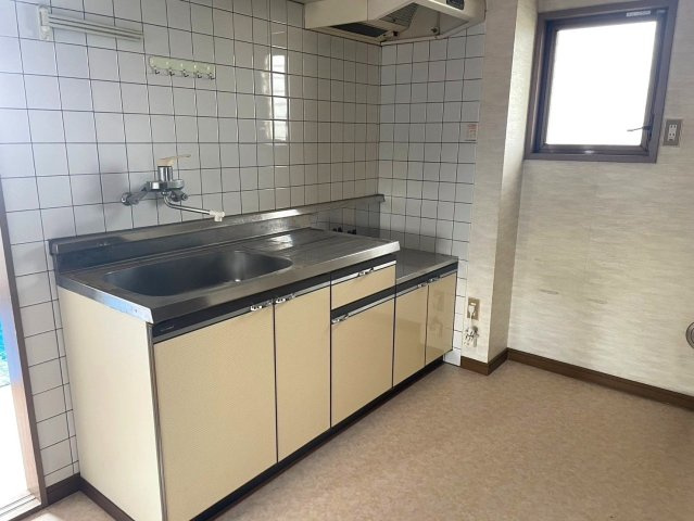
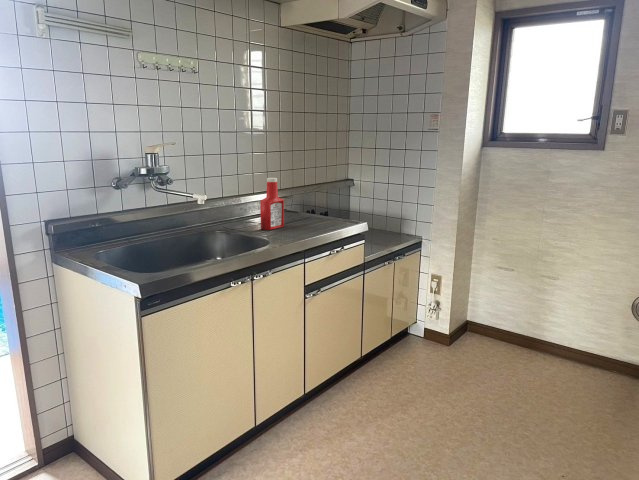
+ soap bottle (272, 203)
